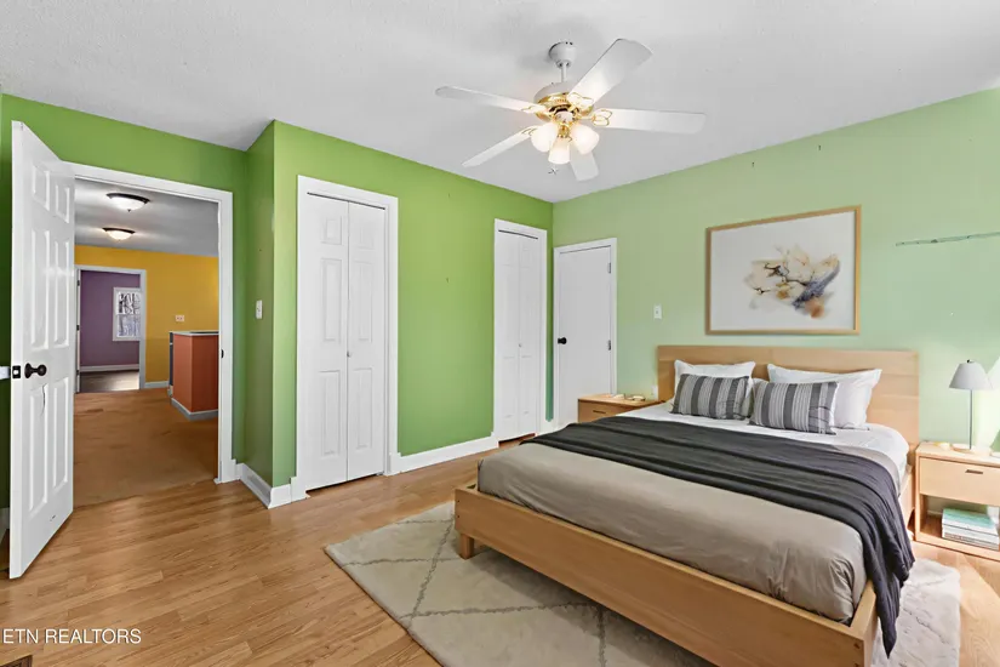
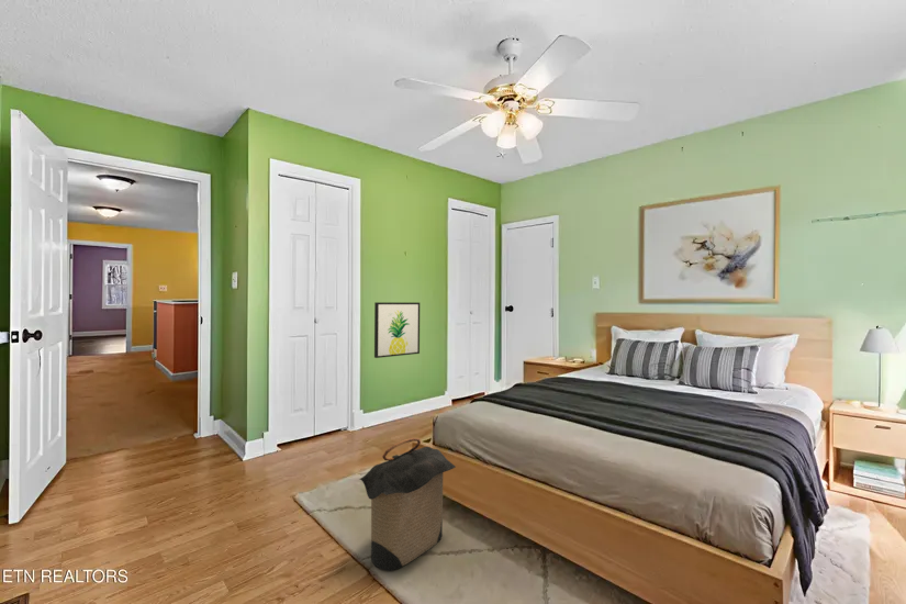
+ wall art (398, 328)
+ laundry hamper (407, 489)
